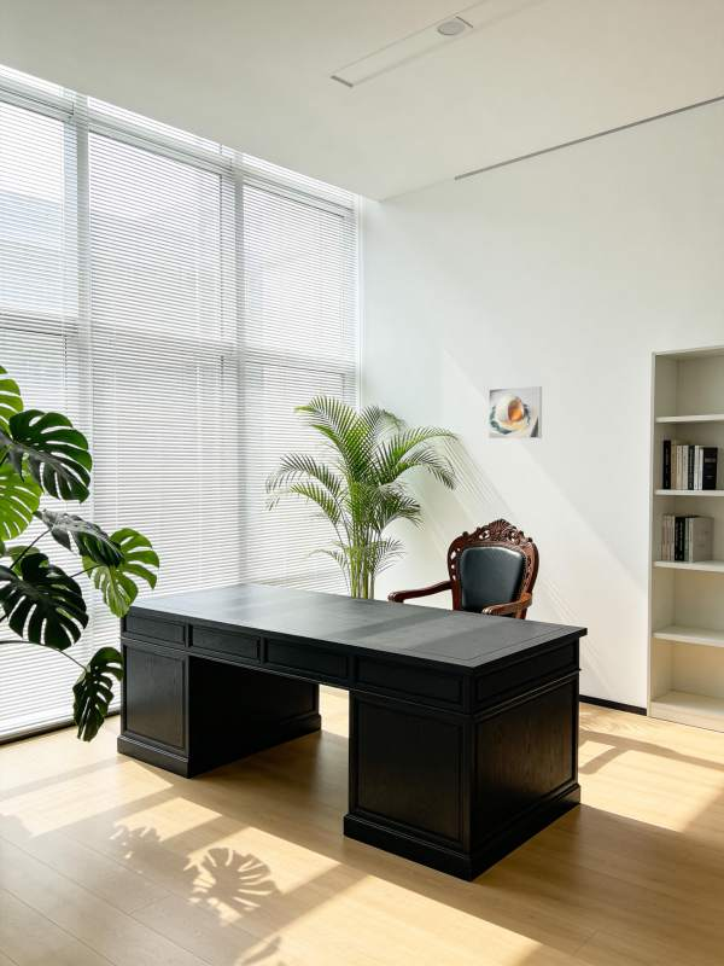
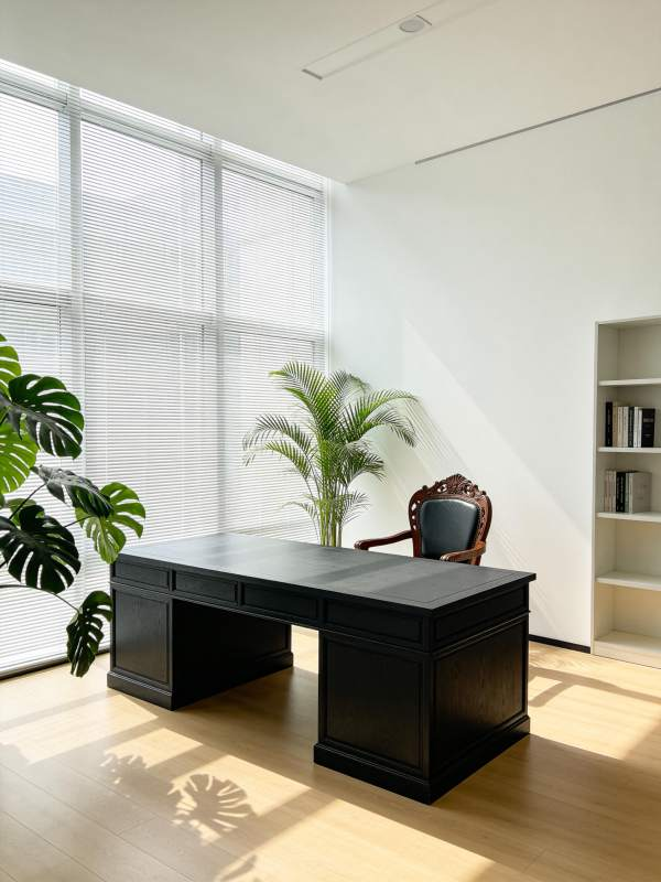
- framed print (514, 413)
